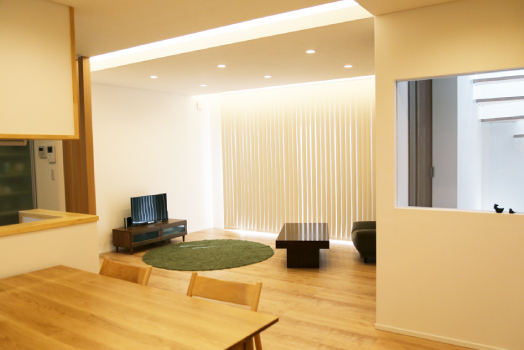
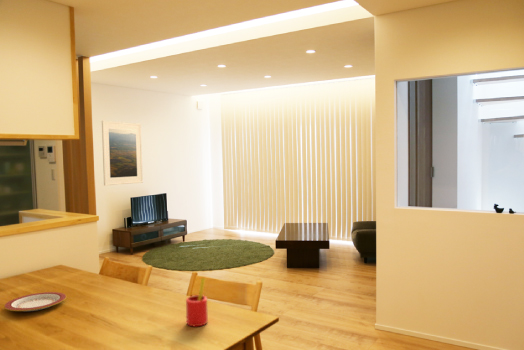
+ straw (197, 301)
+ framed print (123, 153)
+ plate (36, 302)
